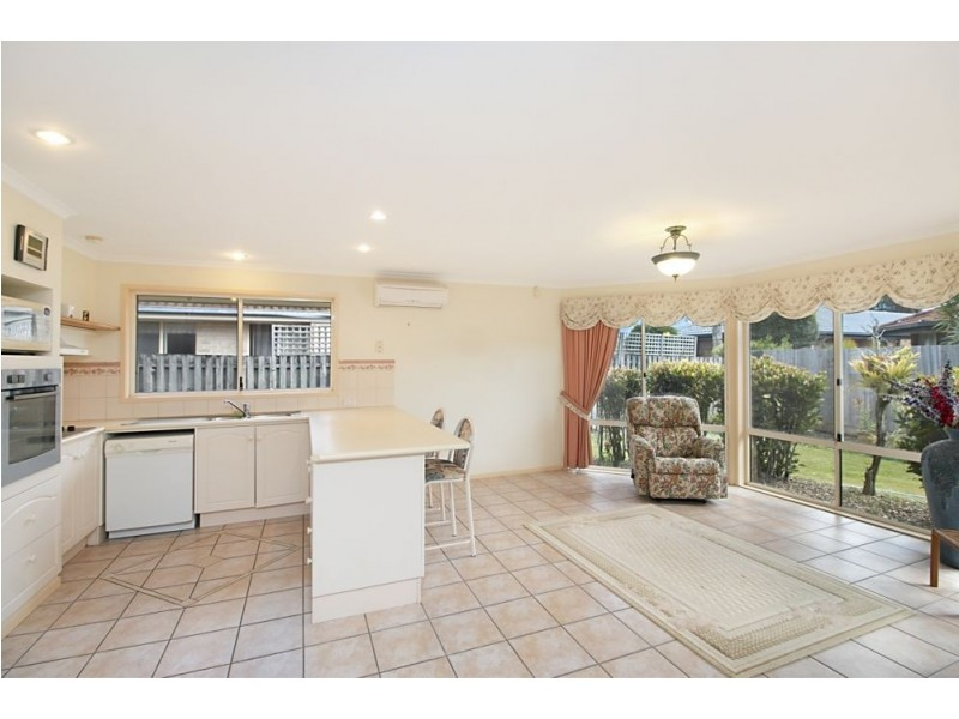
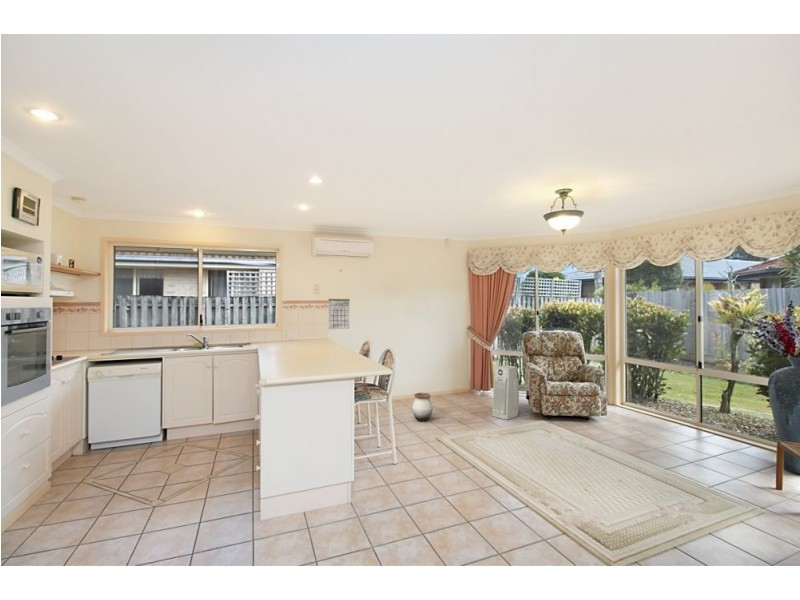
+ air purifier (506, 390)
+ vase (422, 407)
+ calendar (339, 310)
